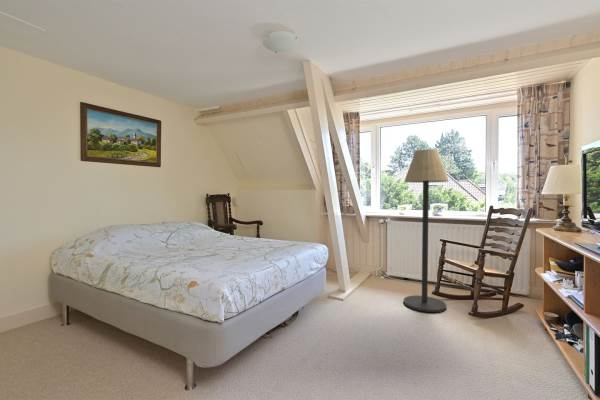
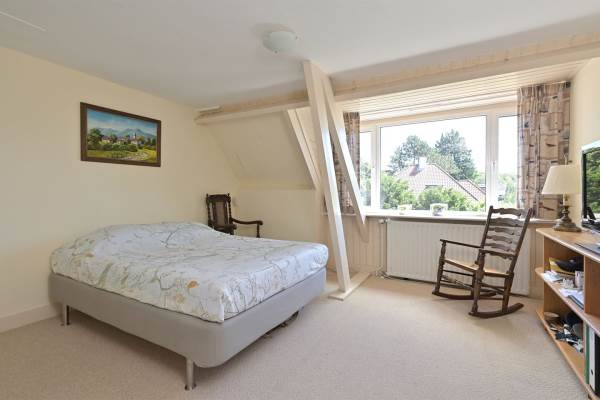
- floor lamp (425, 227)
